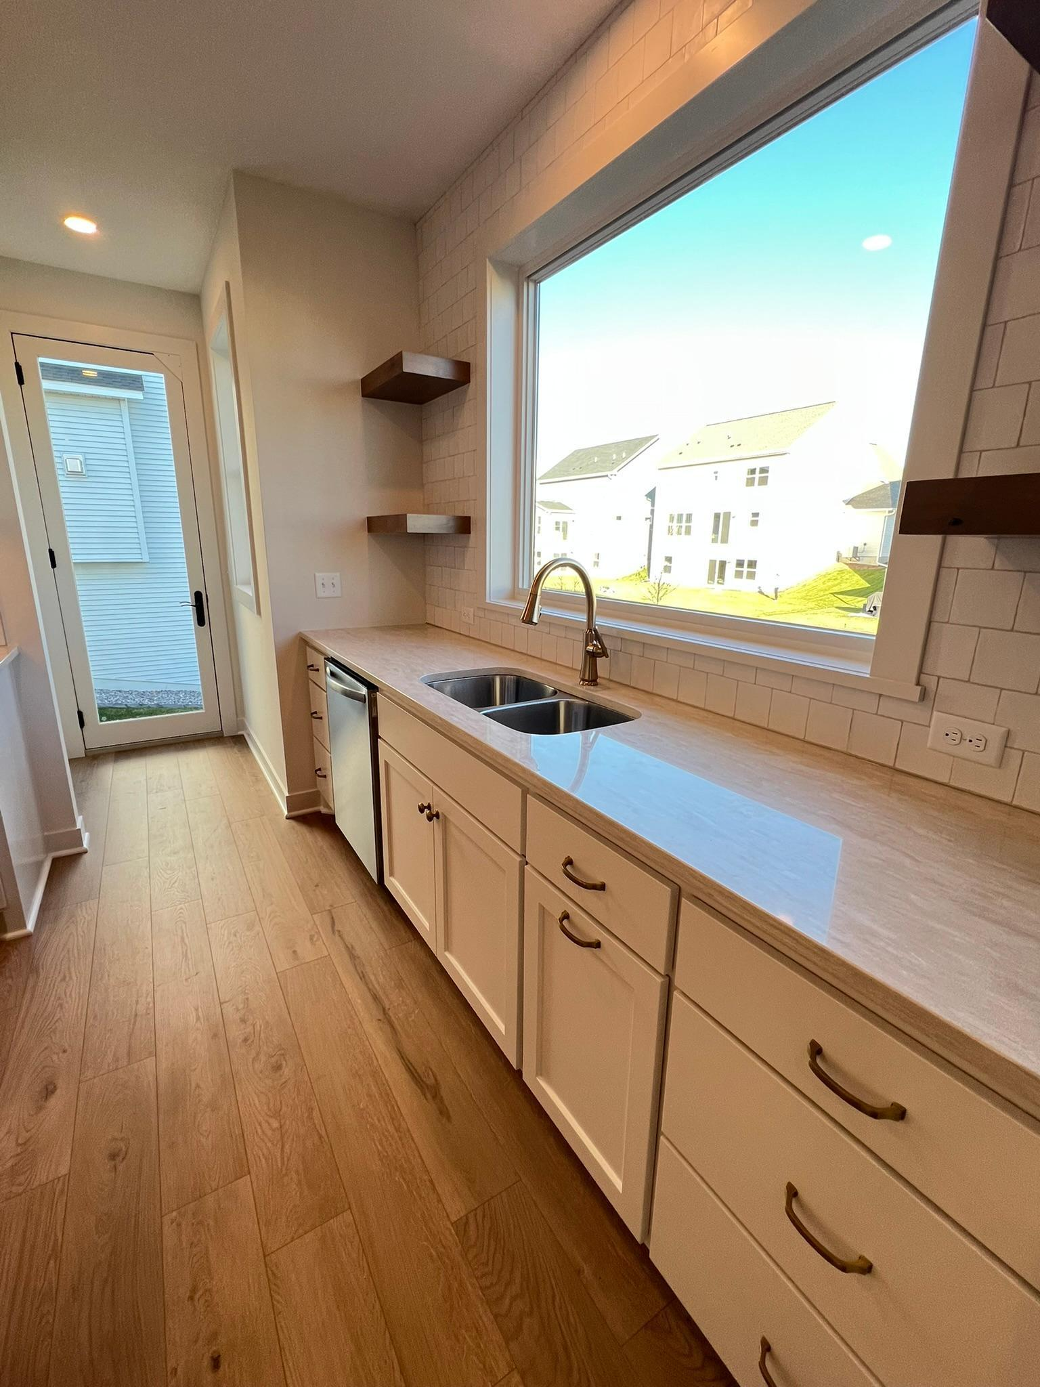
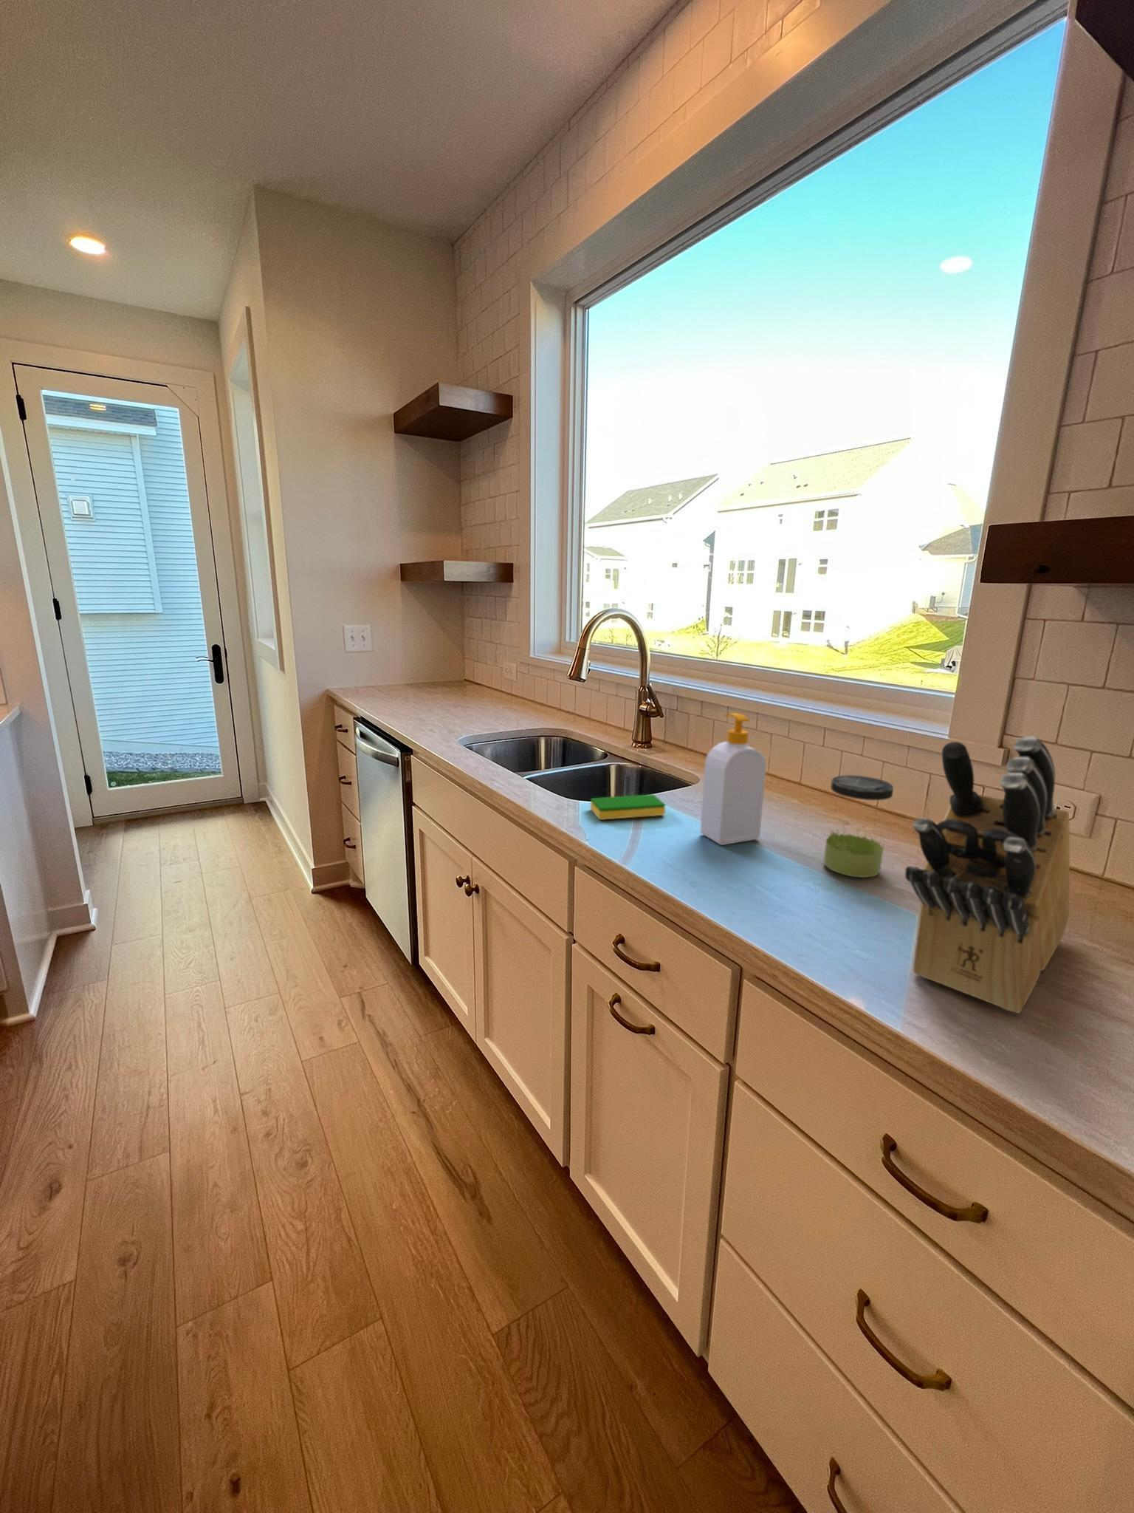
+ soap bottle (733, 777)
+ dish sponge (627, 807)
+ jar (858, 829)
+ knife block (1003, 849)
